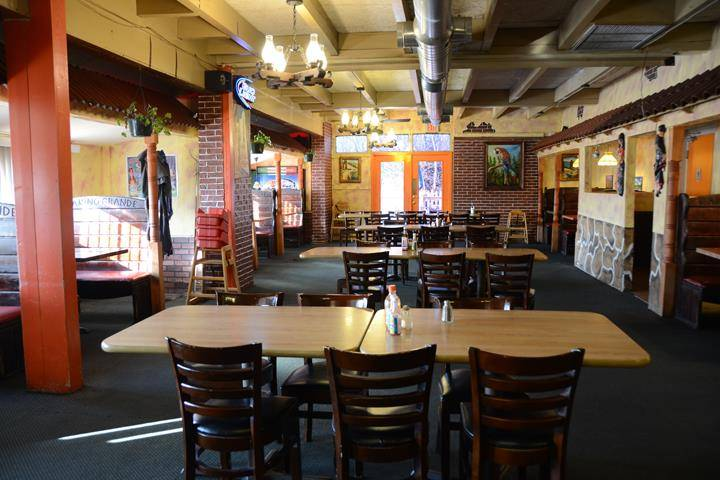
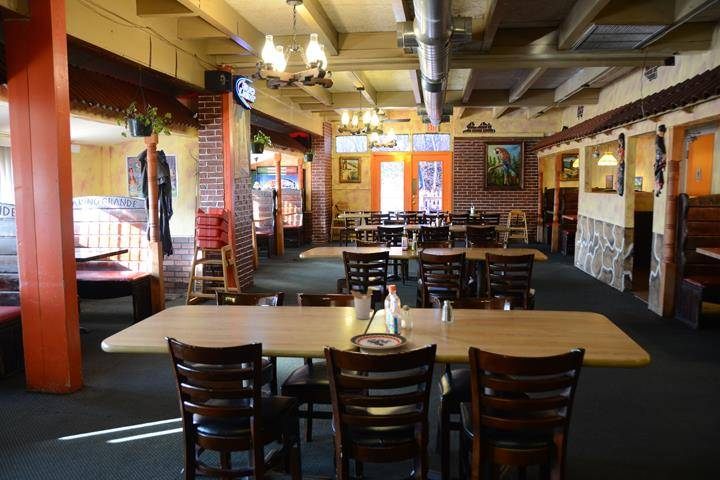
+ utensil holder (360, 303)
+ plate (378, 342)
